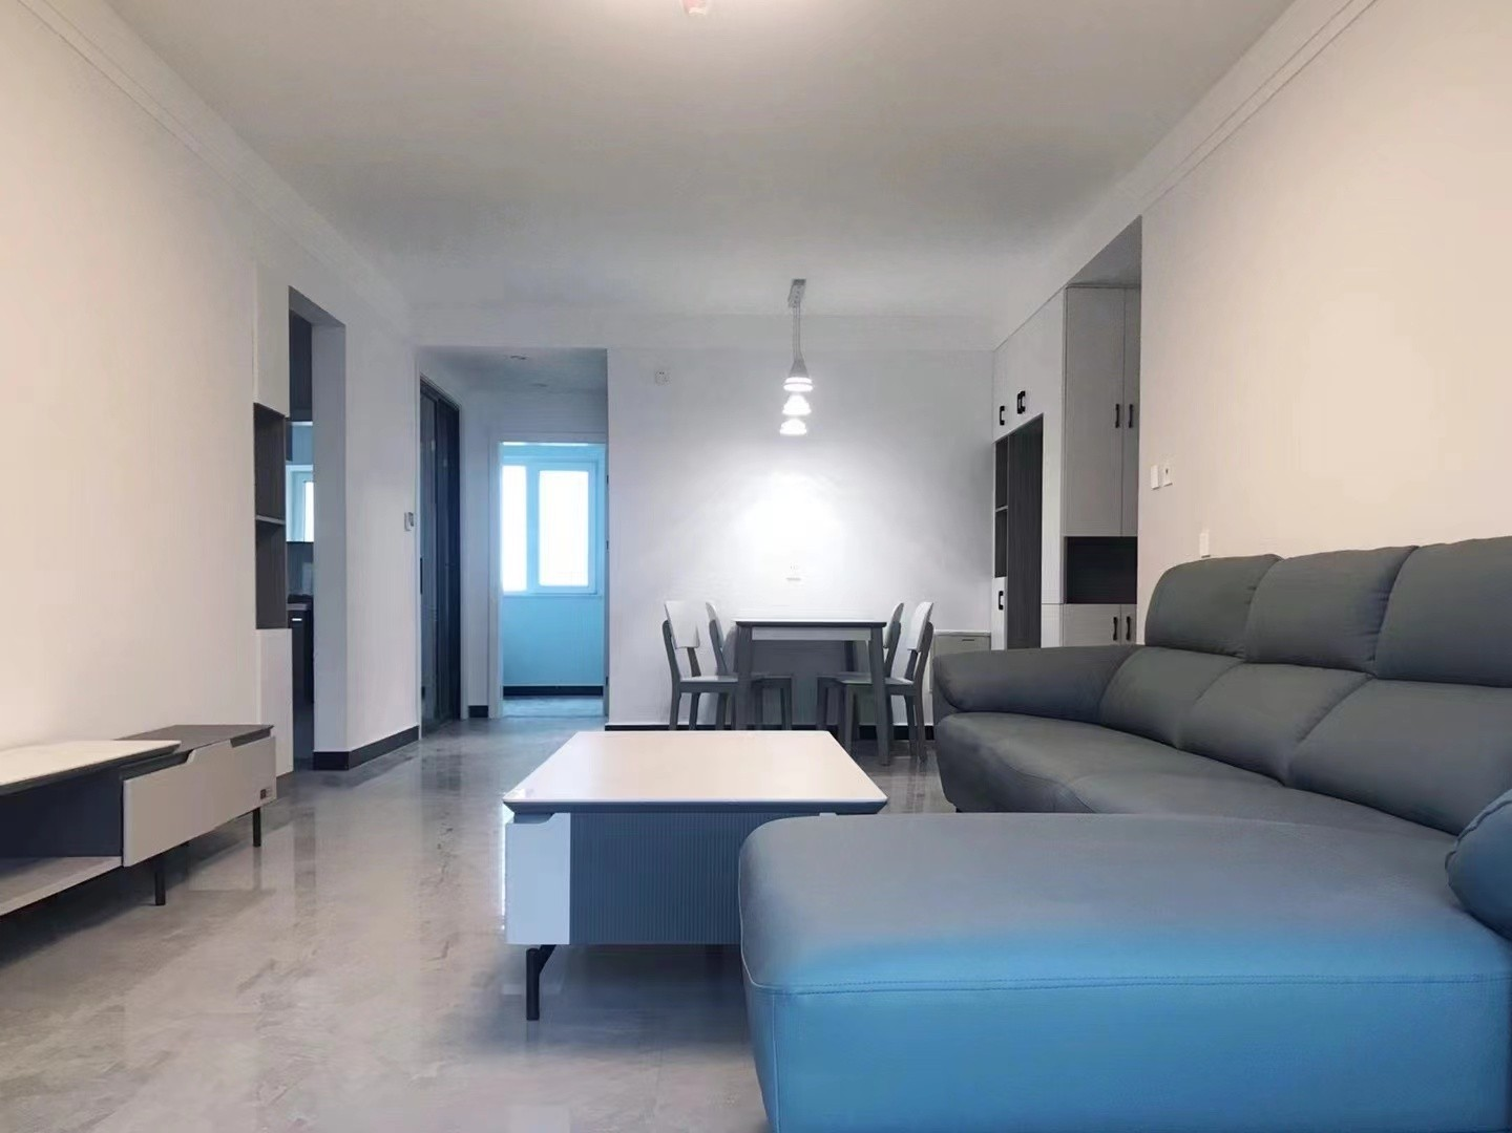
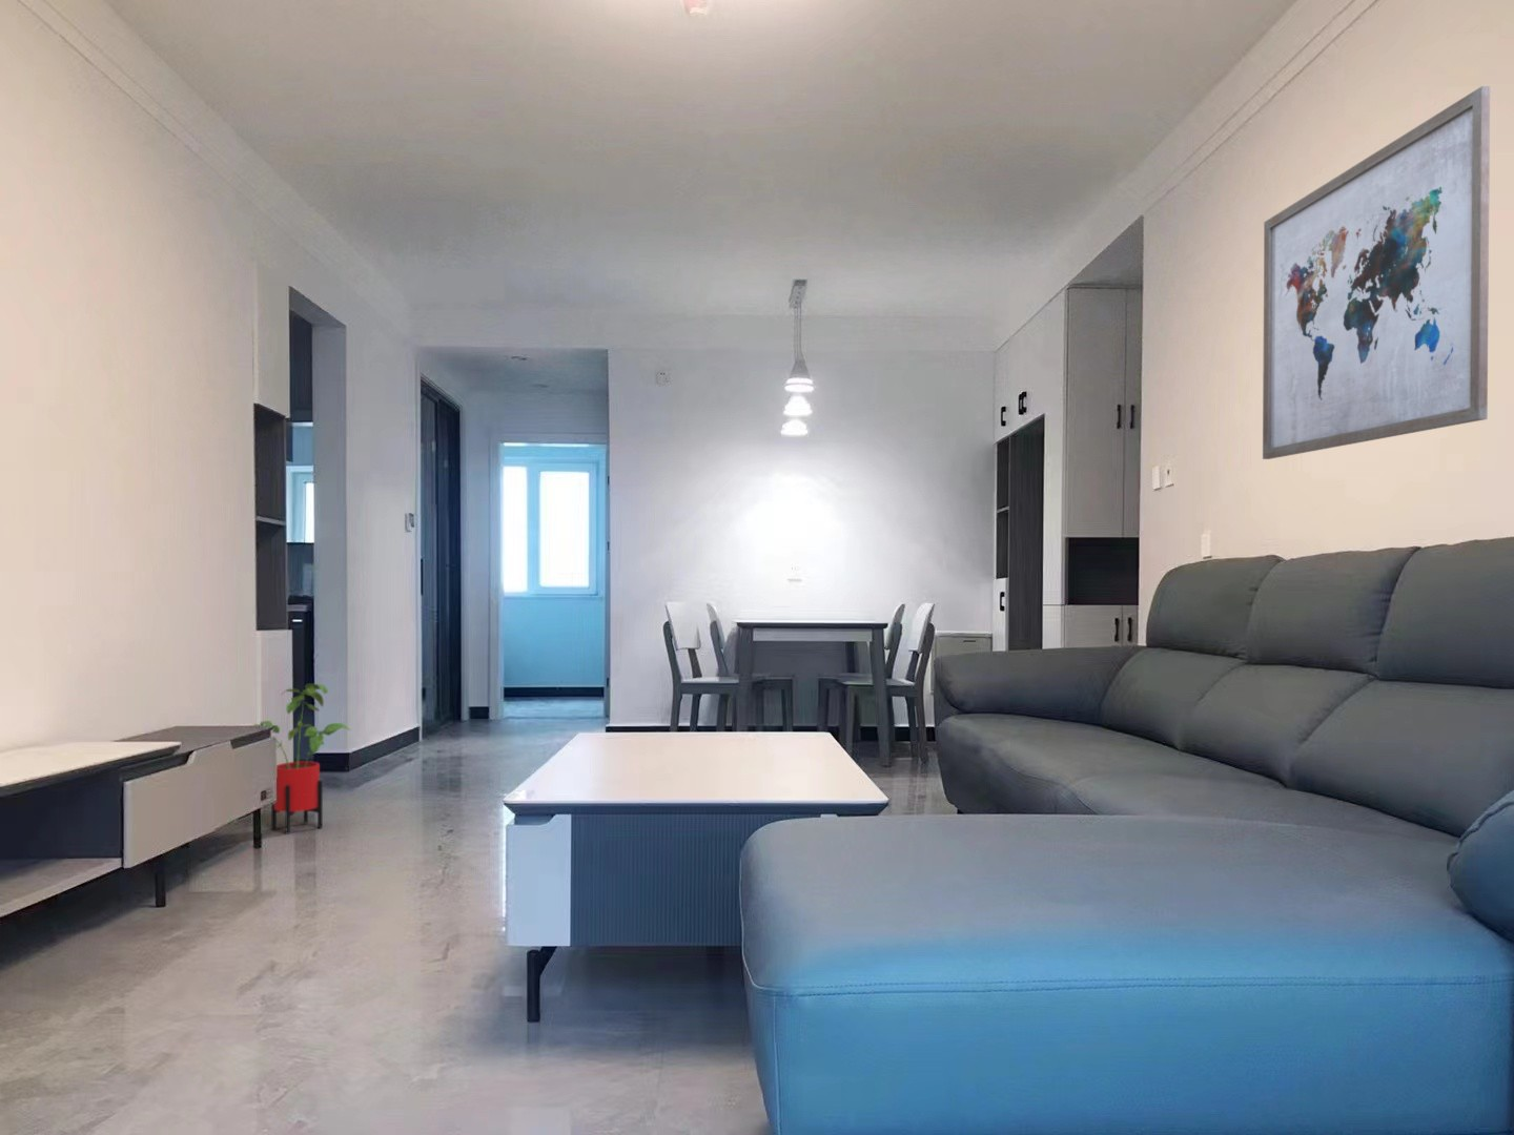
+ house plant (298, 756)
+ wall art (1357, 304)
